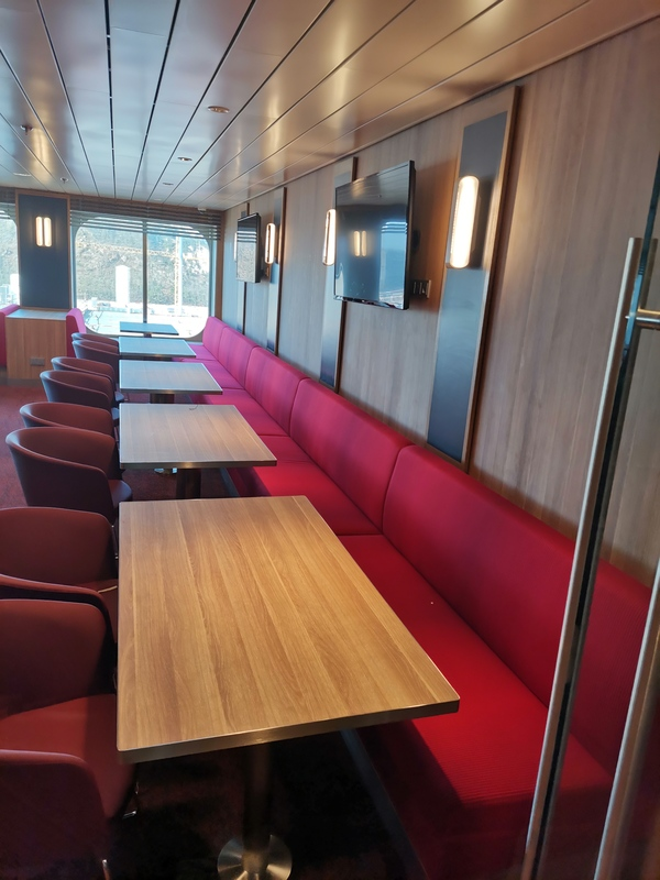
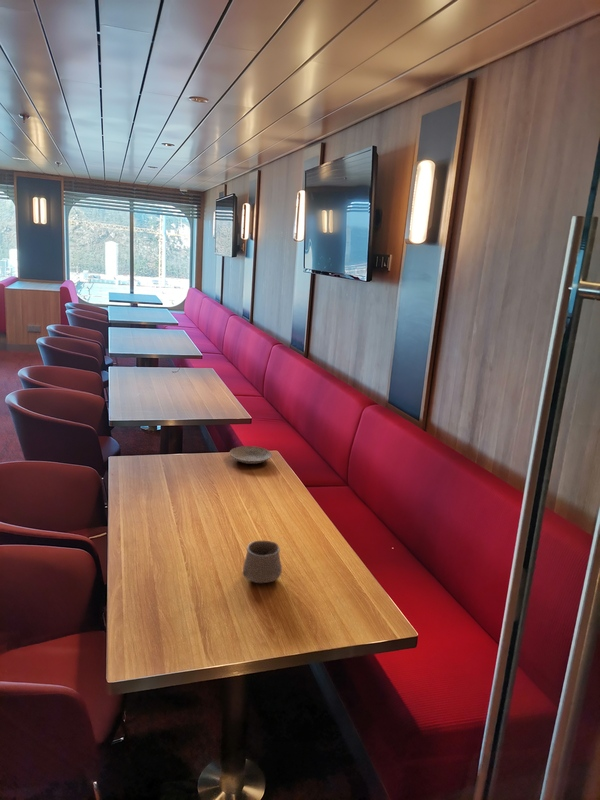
+ plate (250, 456)
+ cup (262, 562)
